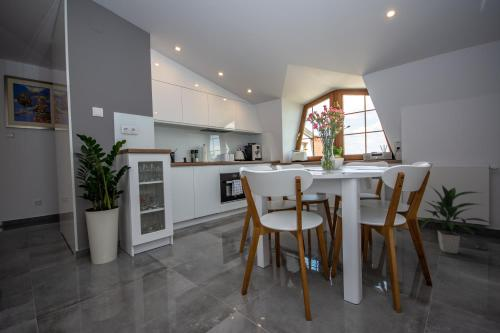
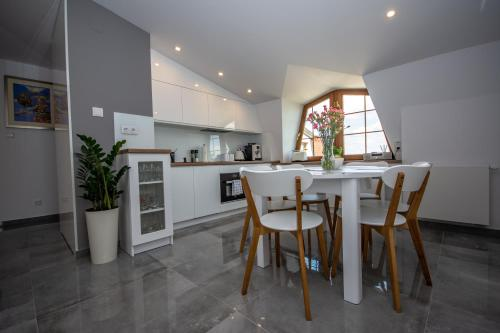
- indoor plant (449, 217)
